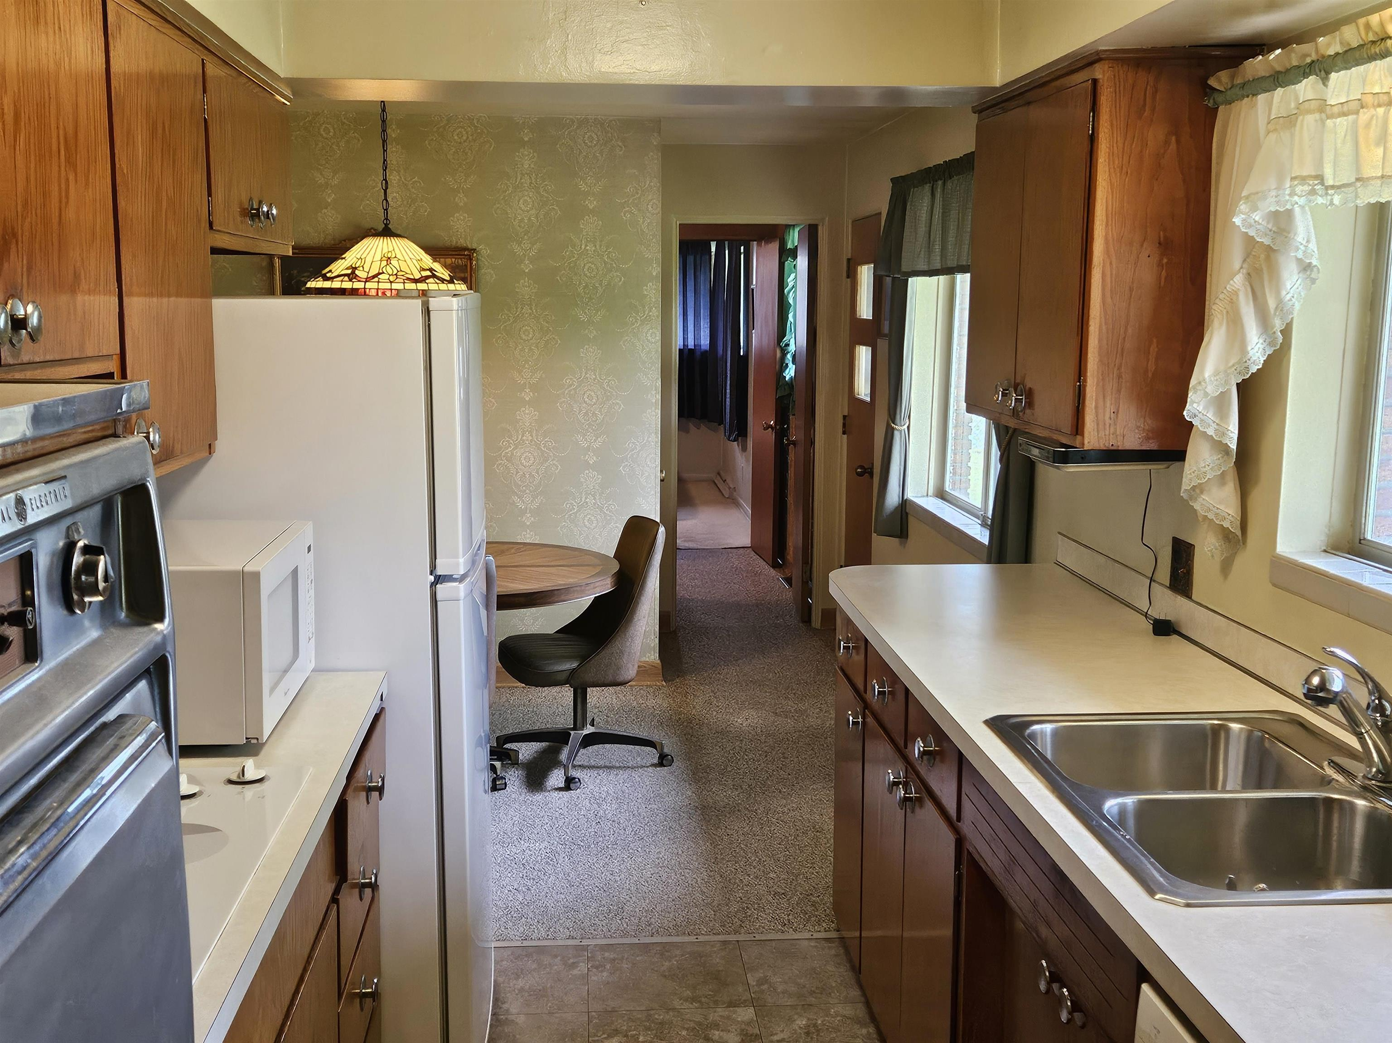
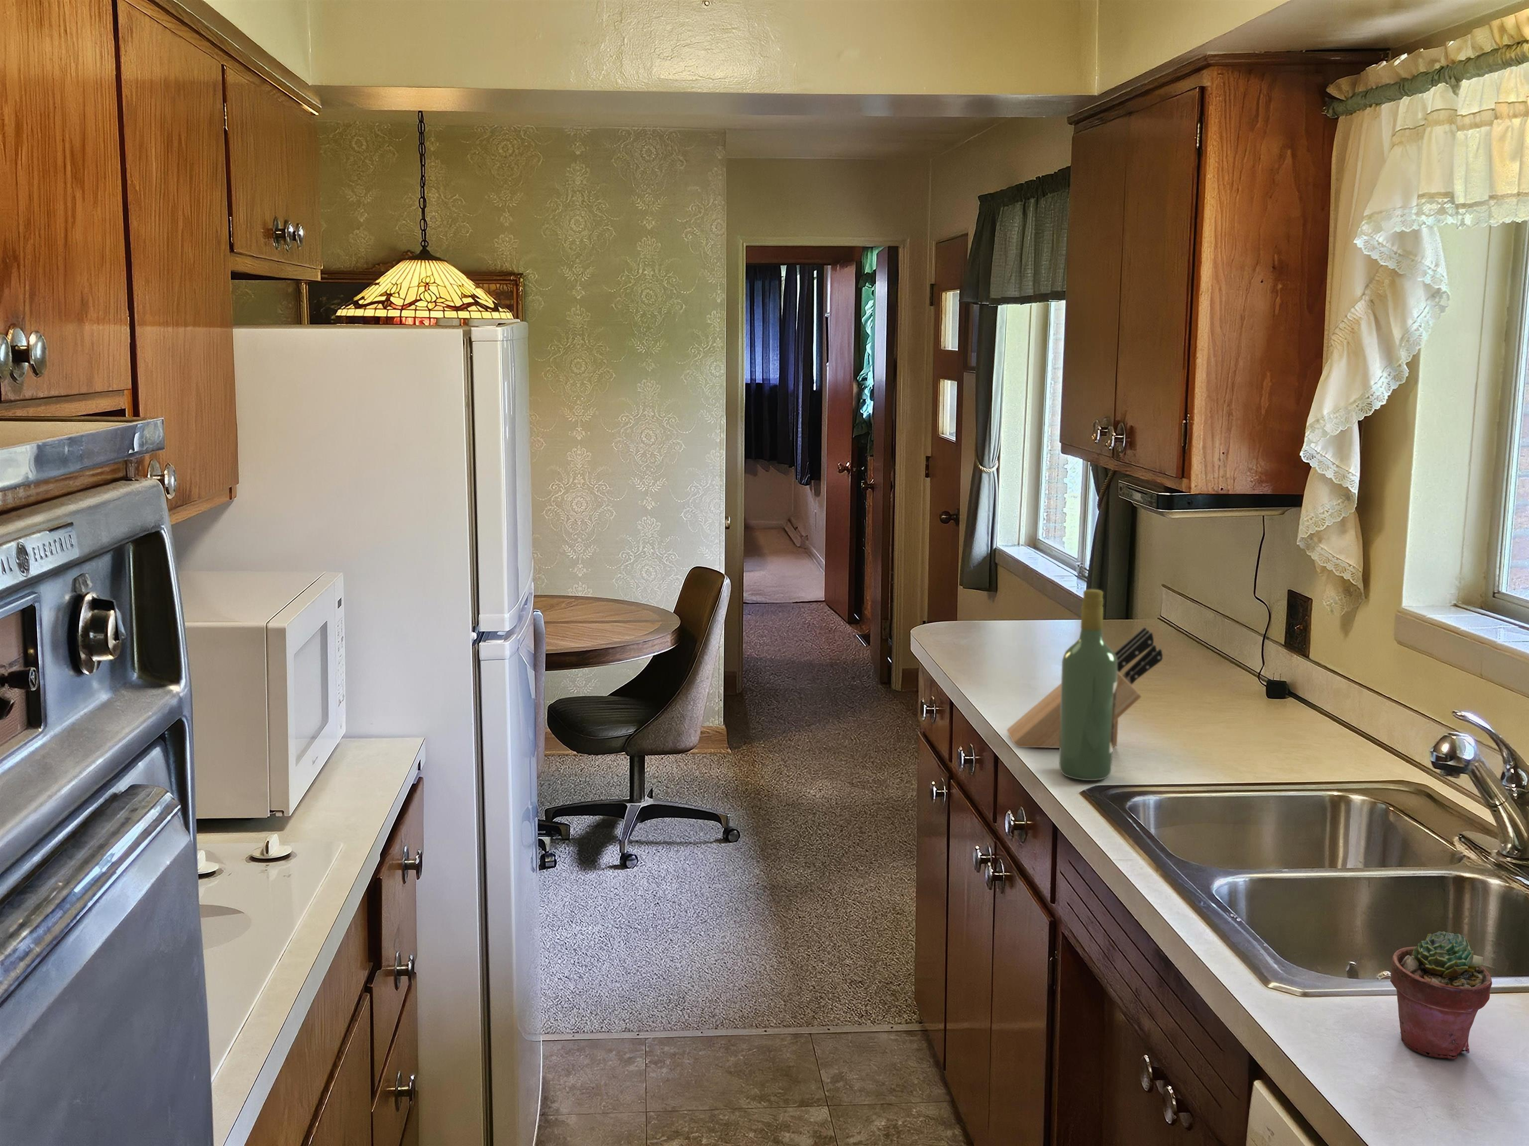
+ knife block (1061, 685)
+ wine bottle (1088, 684)
+ potted succulent (1439, 990)
